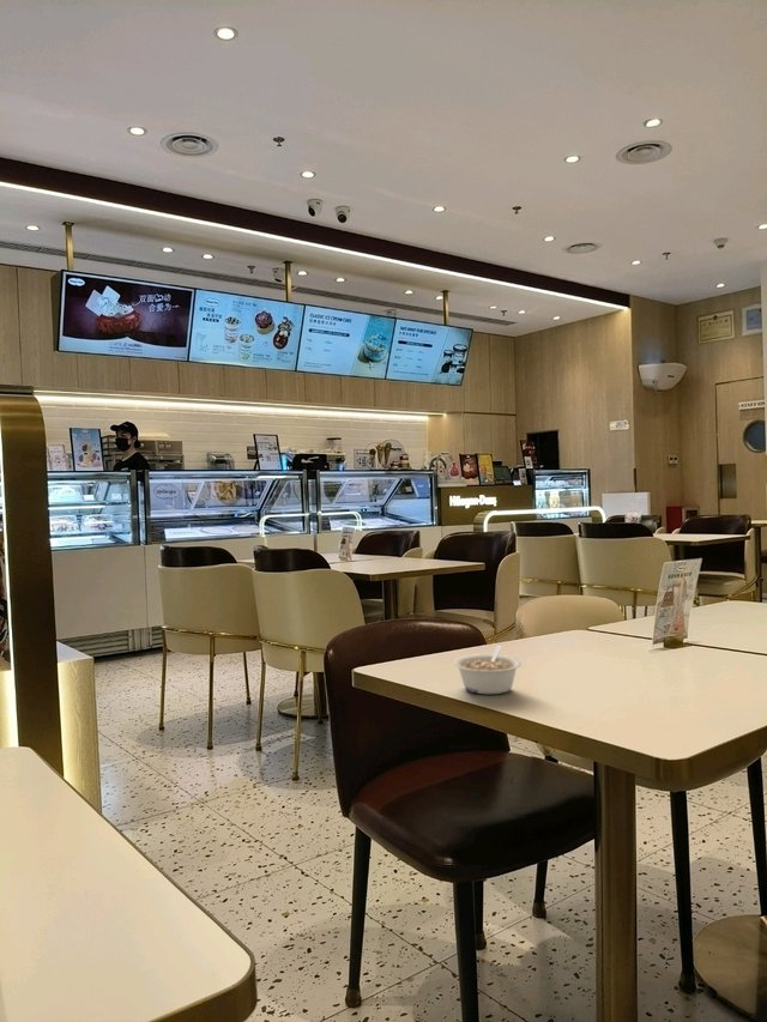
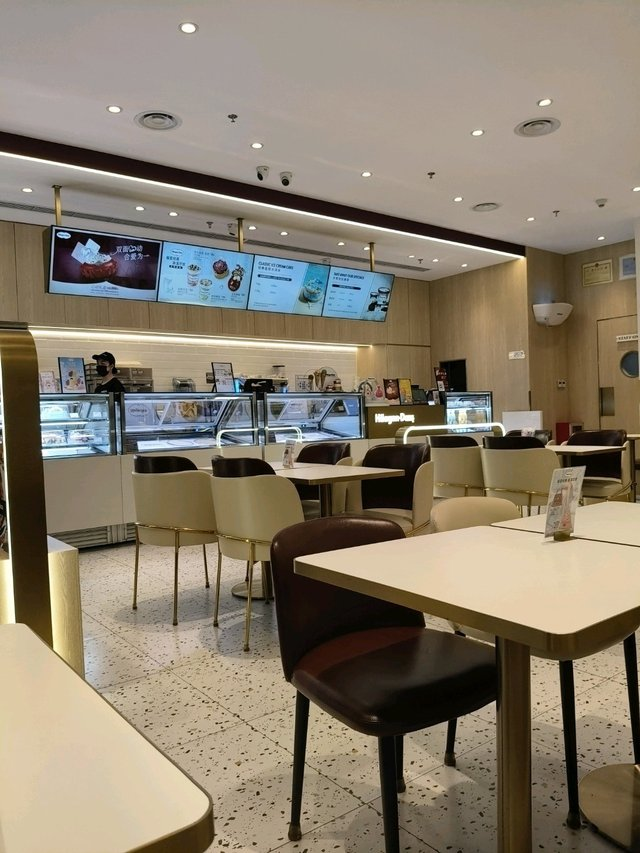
- legume (485, 671)
